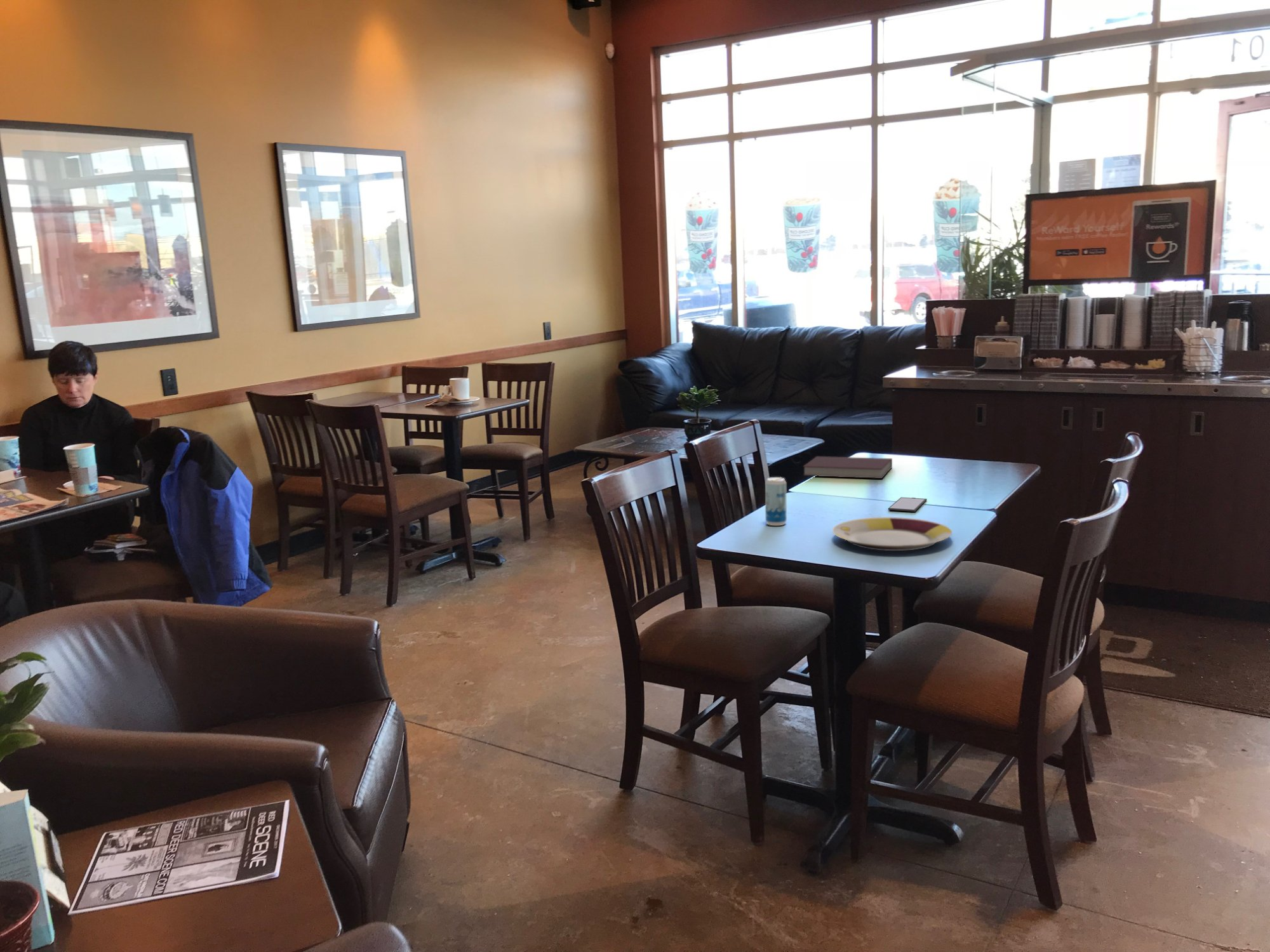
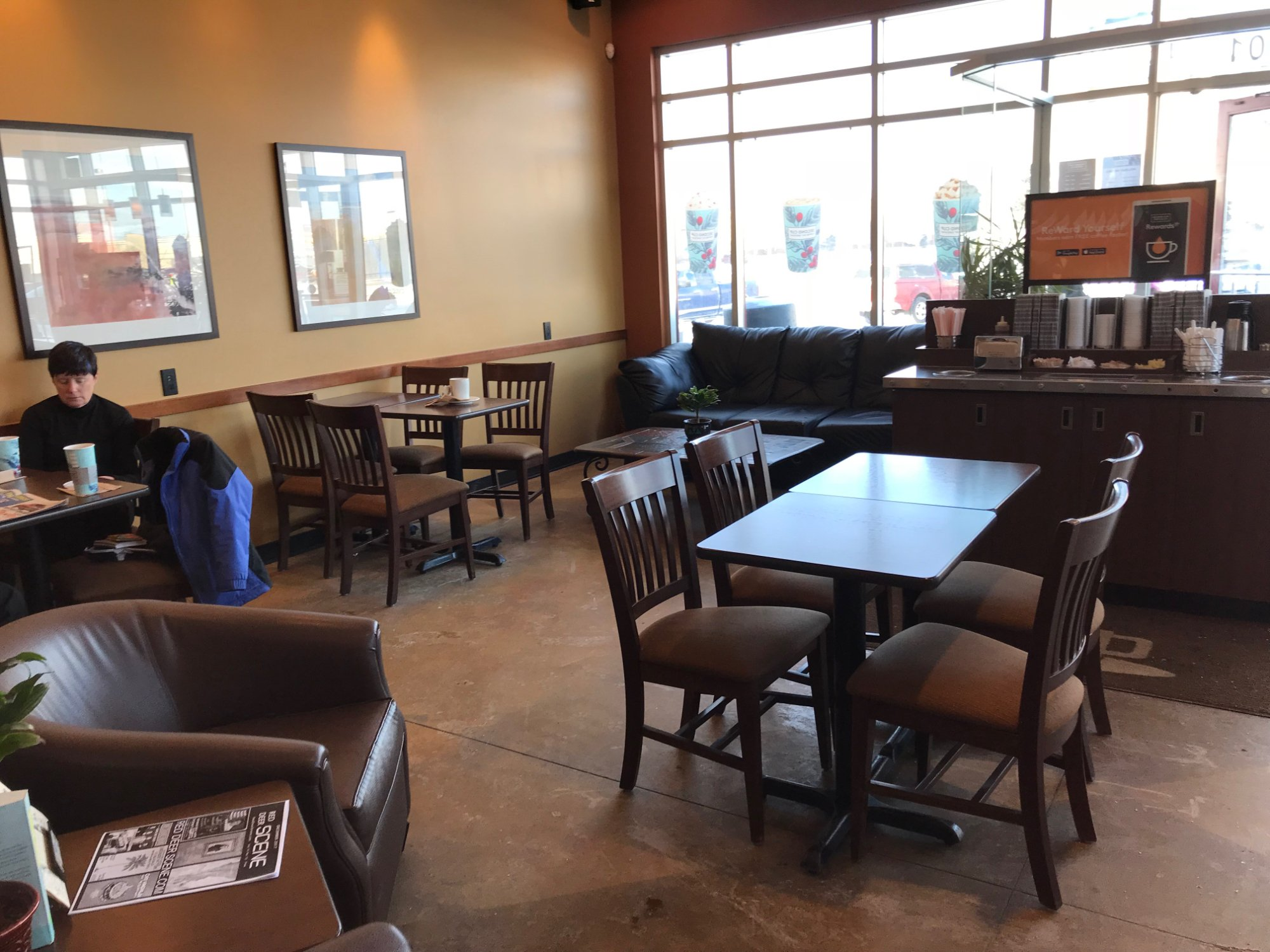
- notebook (848, 466)
- plate (891, 534)
- beverage can (775, 501)
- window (907, 504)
